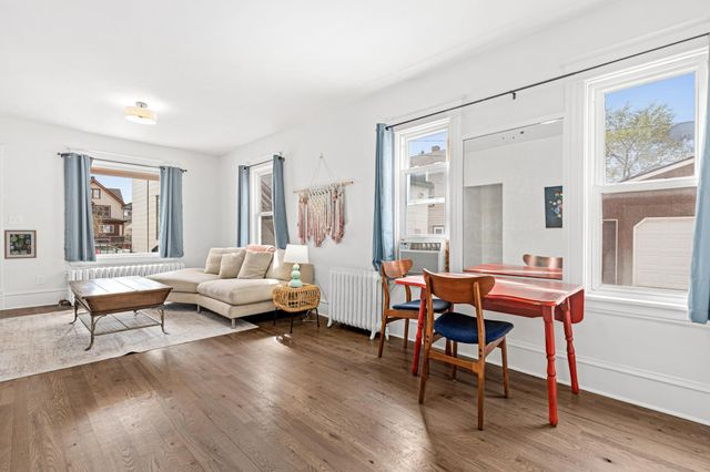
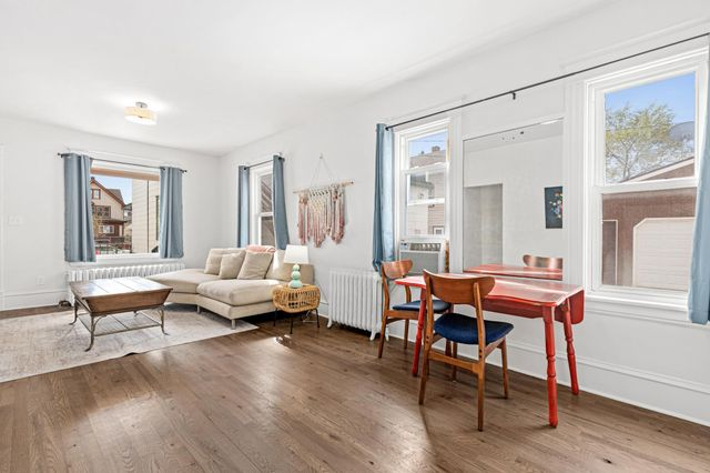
- wall art (20, 244)
